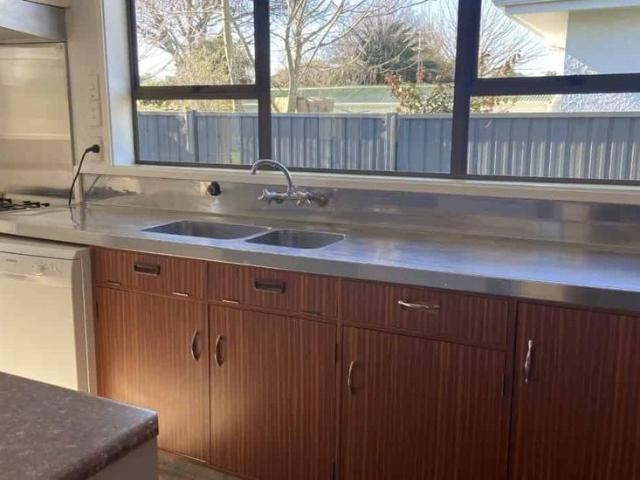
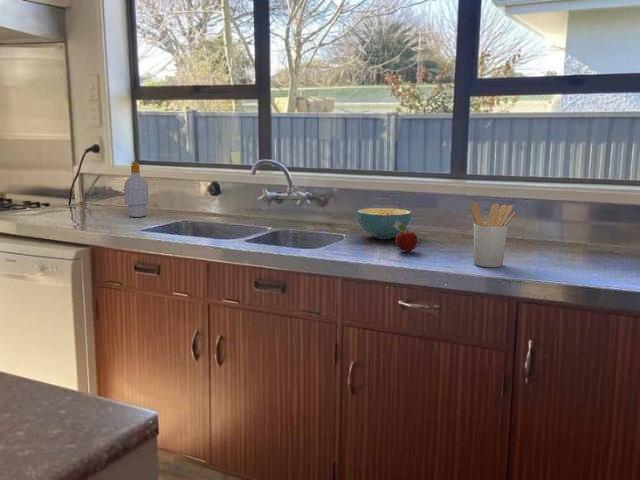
+ soap bottle (136, 189)
+ cereal bowl (383, 224)
+ fruit (403, 236)
+ utensil holder (493, 233)
